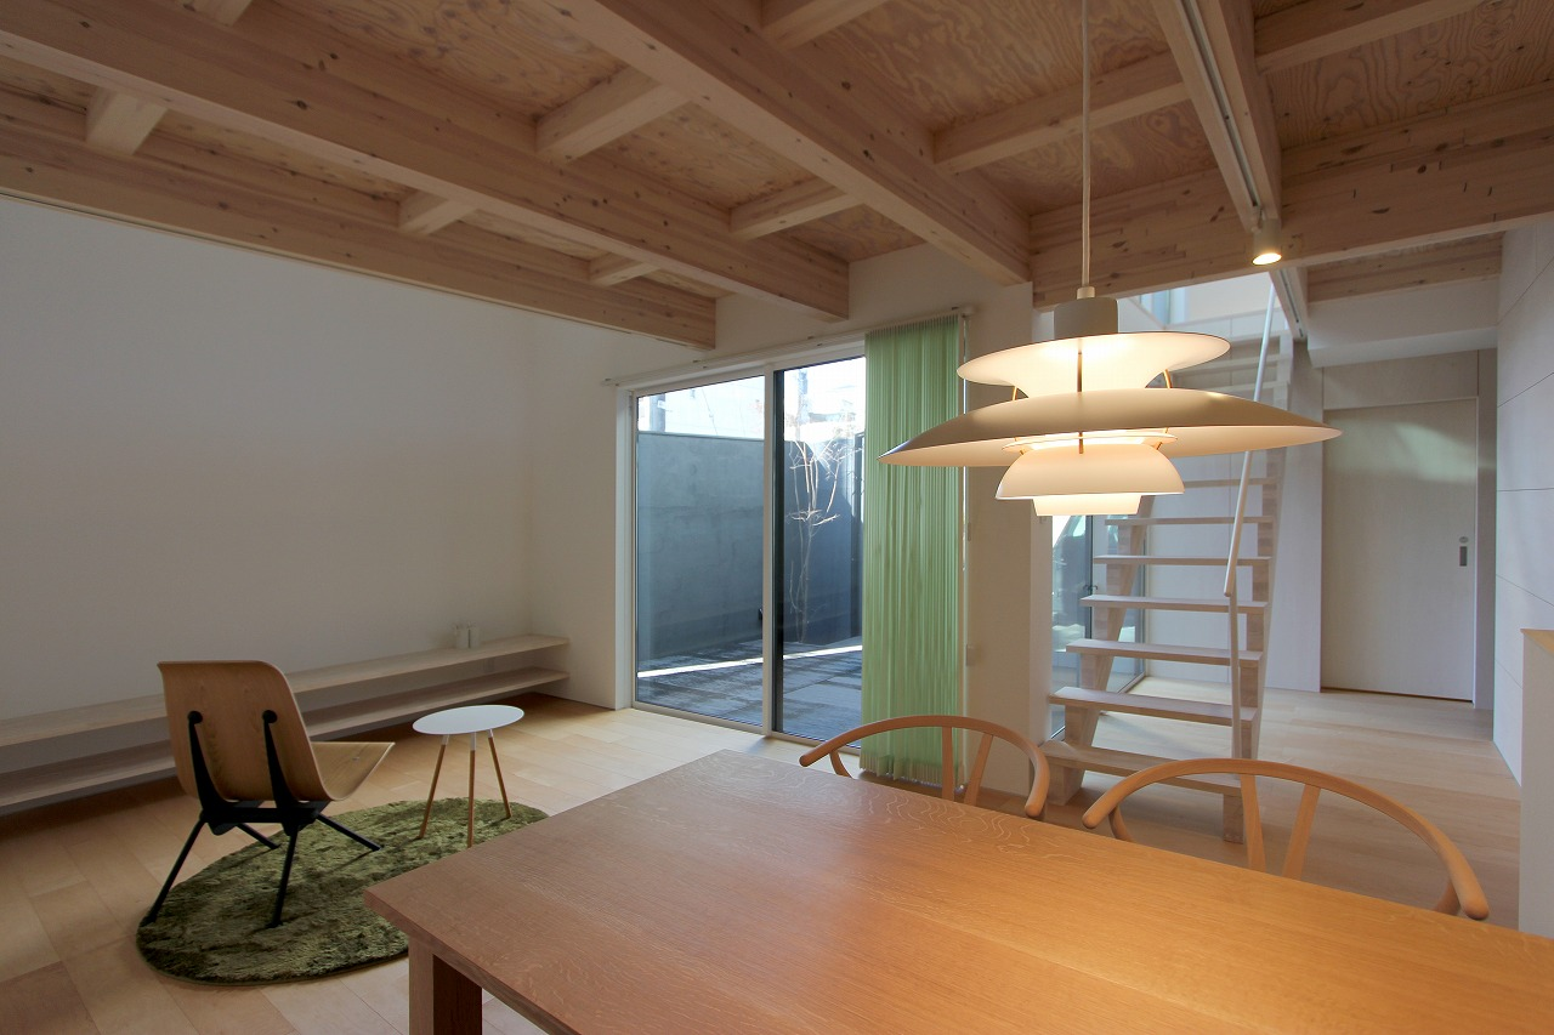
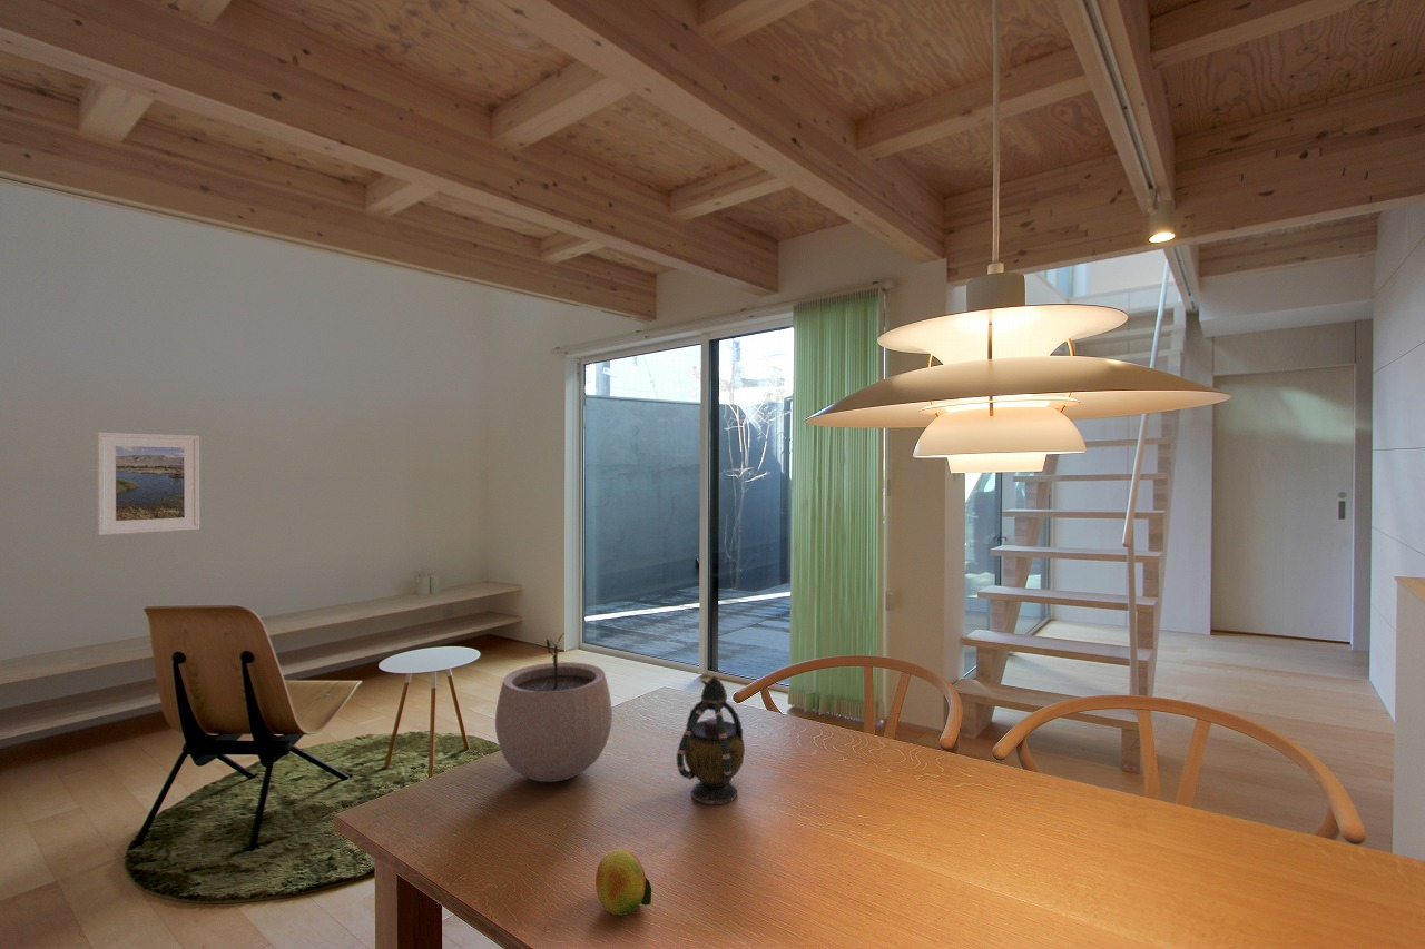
+ fruit (621, 880)
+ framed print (150, 483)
+ teapot (718, 728)
+ plant pot (554, 703)
